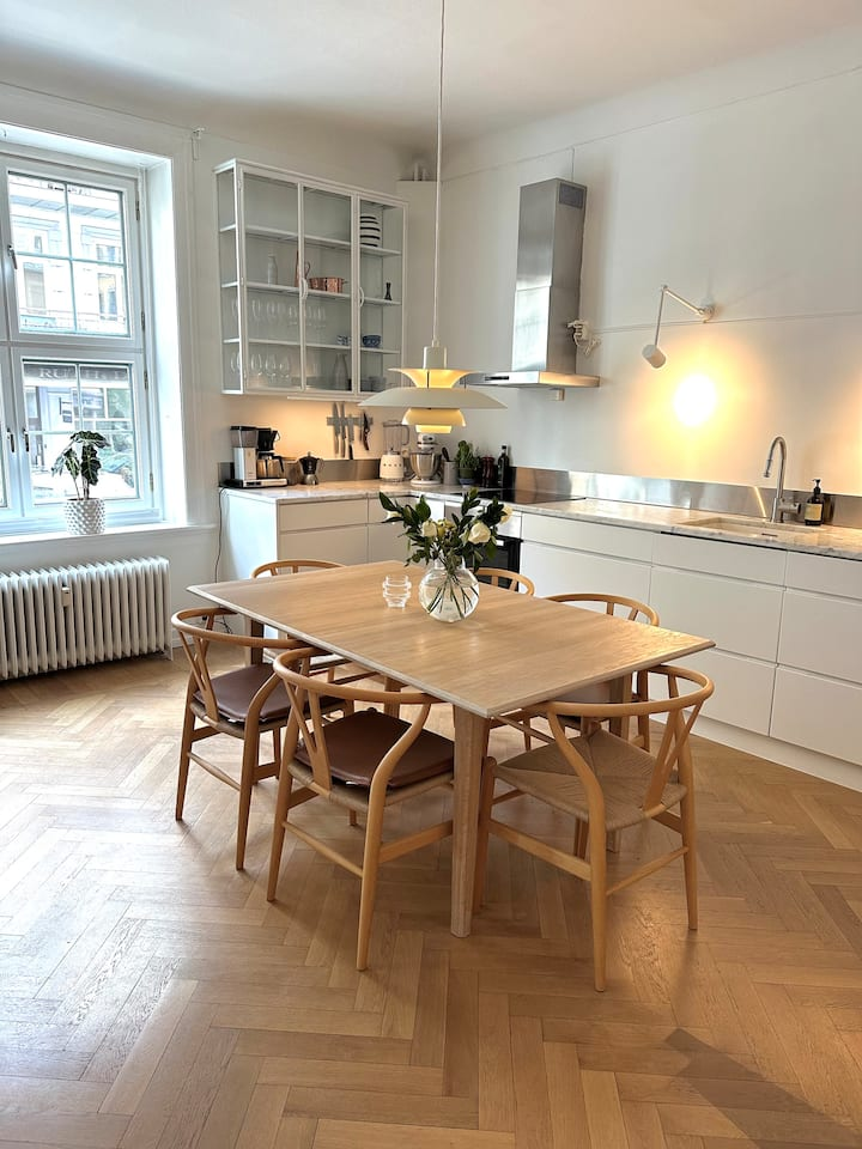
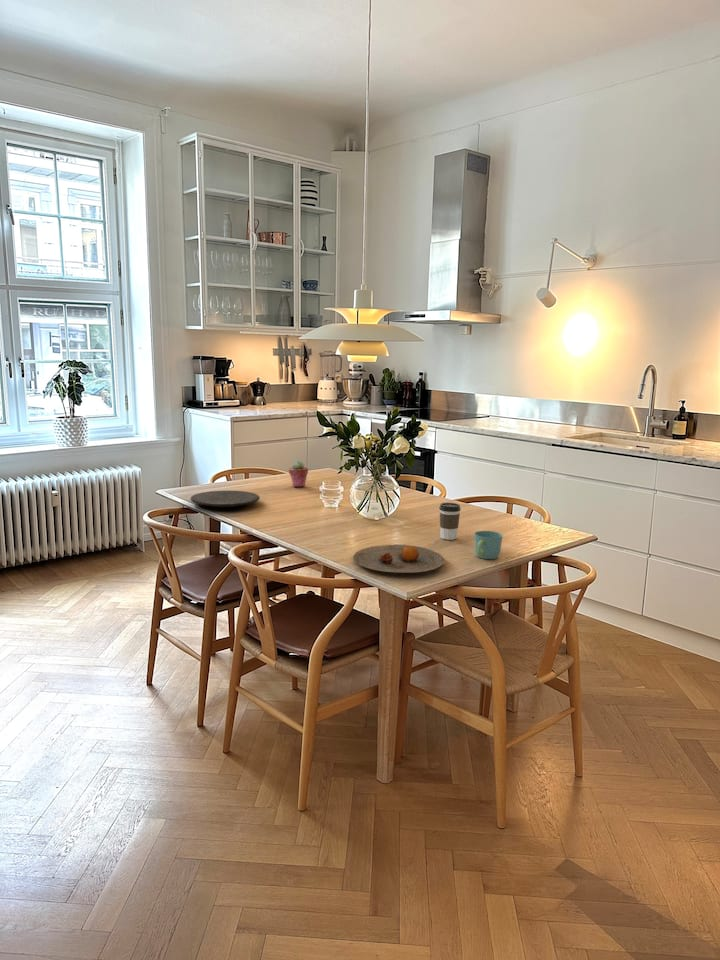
+ potted succulent (298, 473)
+ mug (486, 546)
+ plate (225, 500)
+ coffee cup (449, 521)
+ plate (398, 554)
